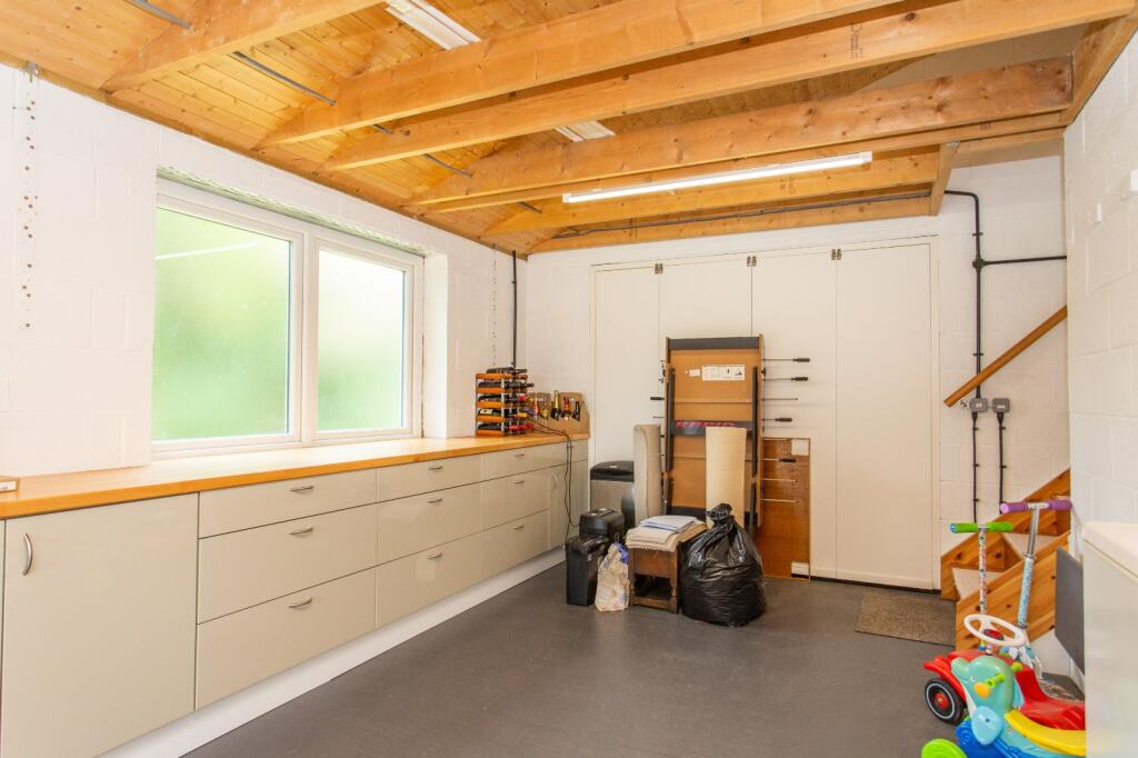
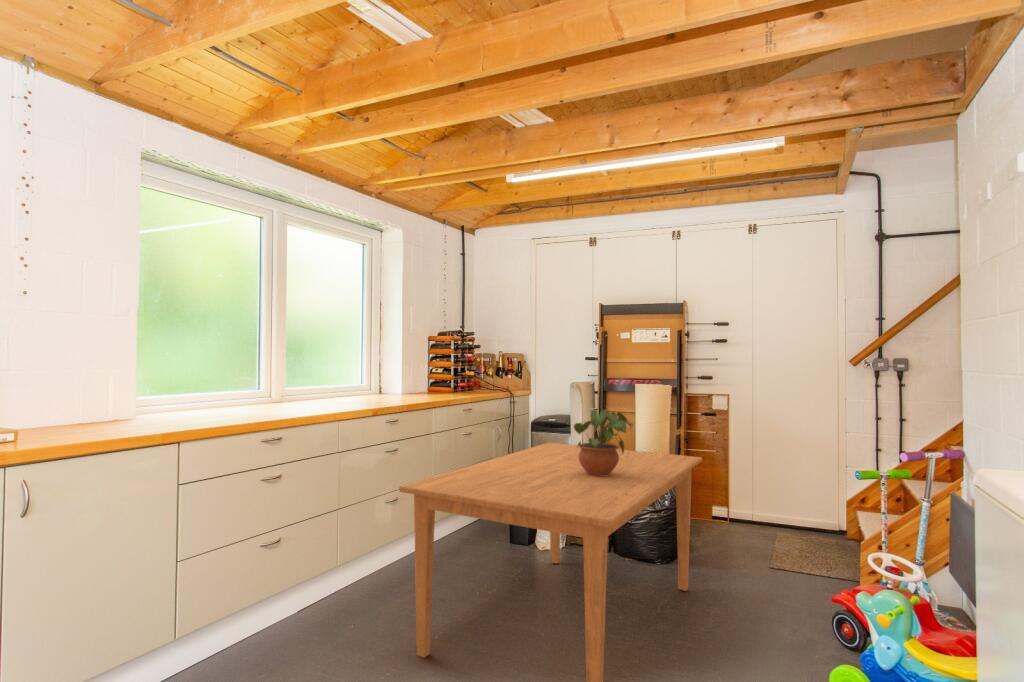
+ potted plant (602, 439)
+ dining table (571, 535)
